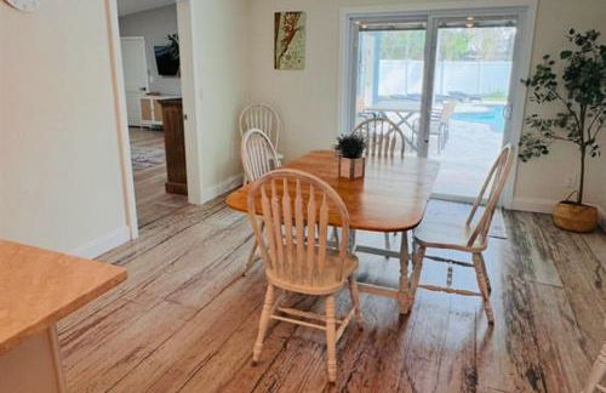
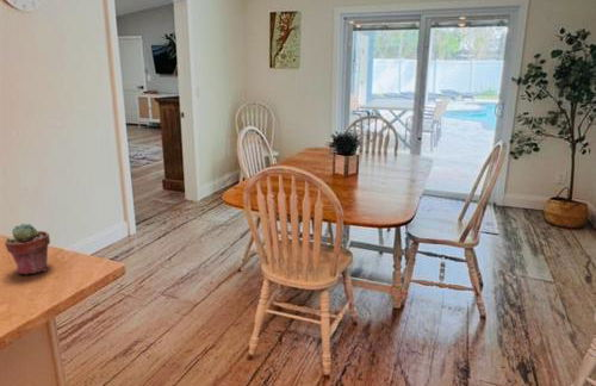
+ potted succulent (29, 247)
